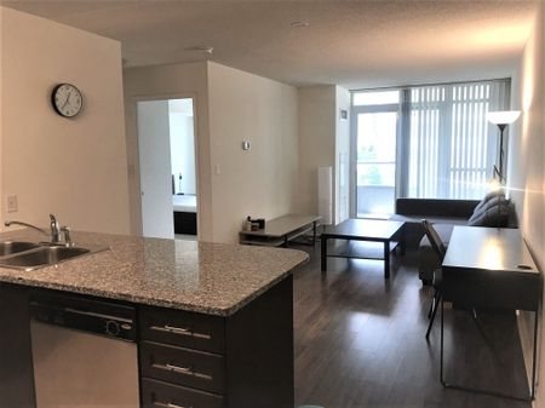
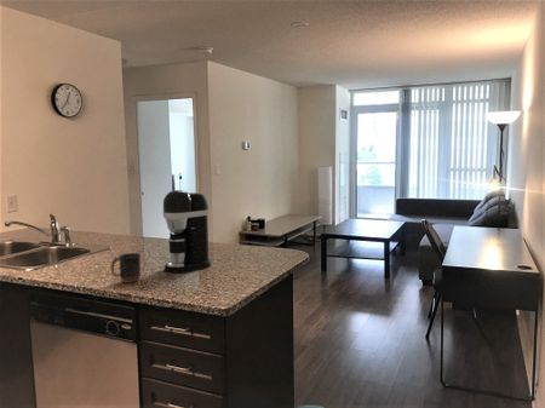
+ coffee maker (187, 229)
+ mug (125, 266)
